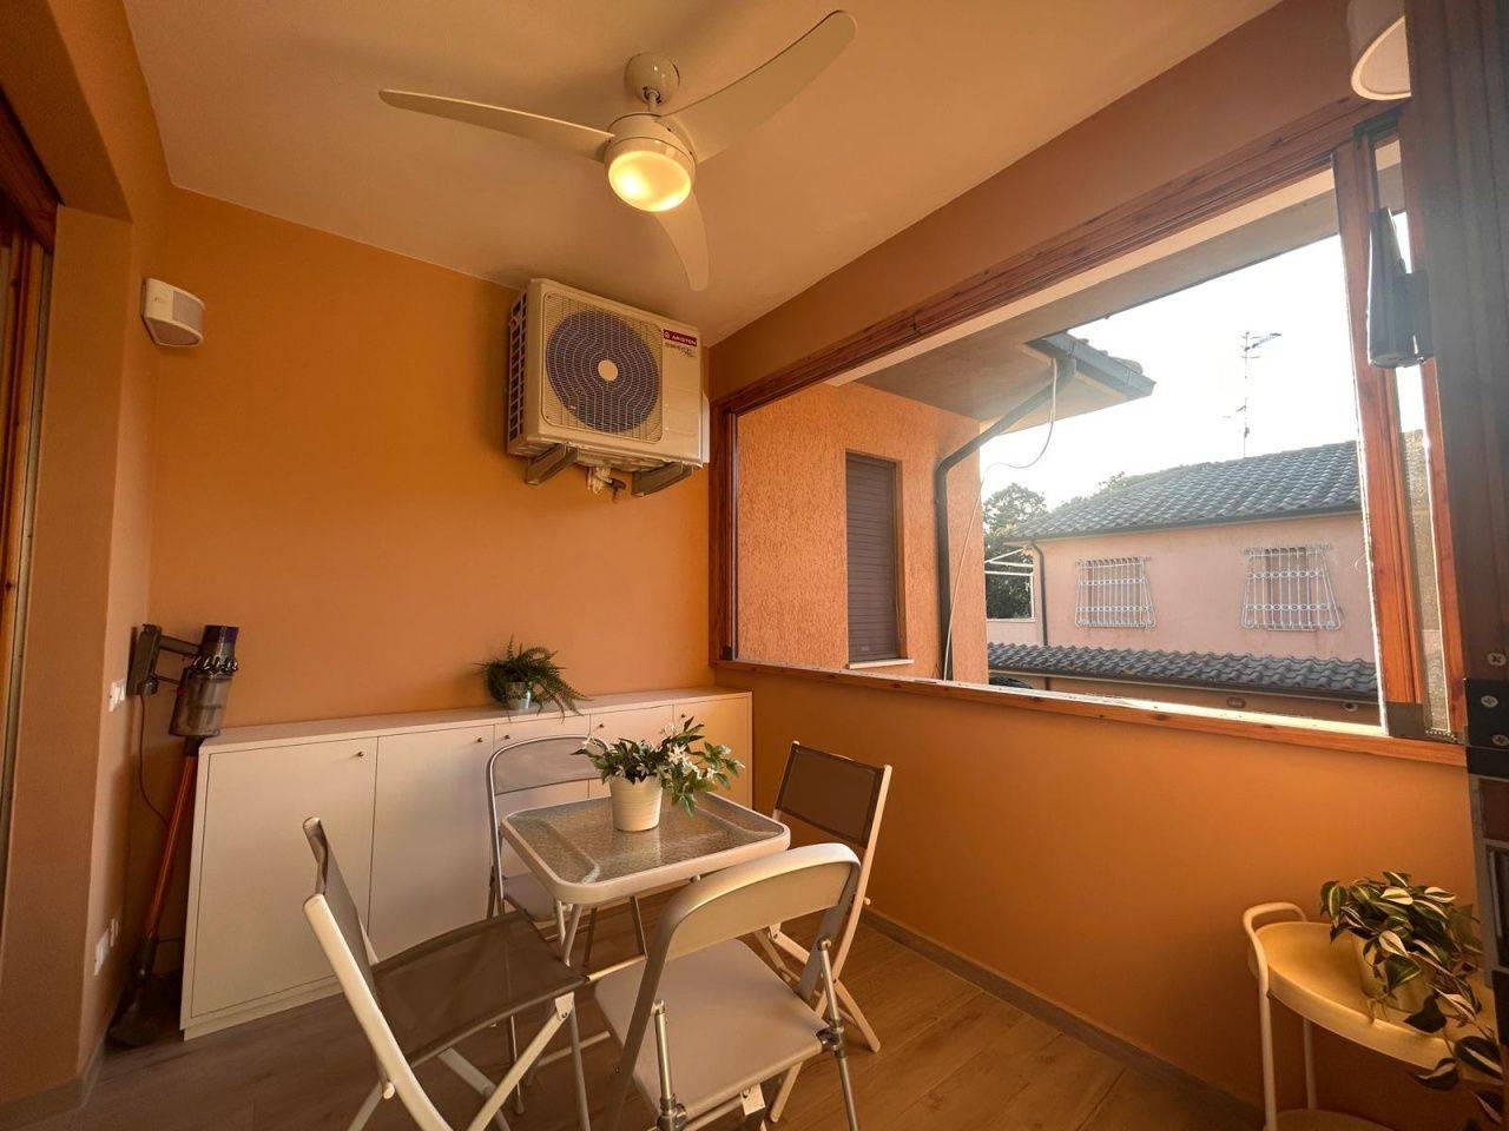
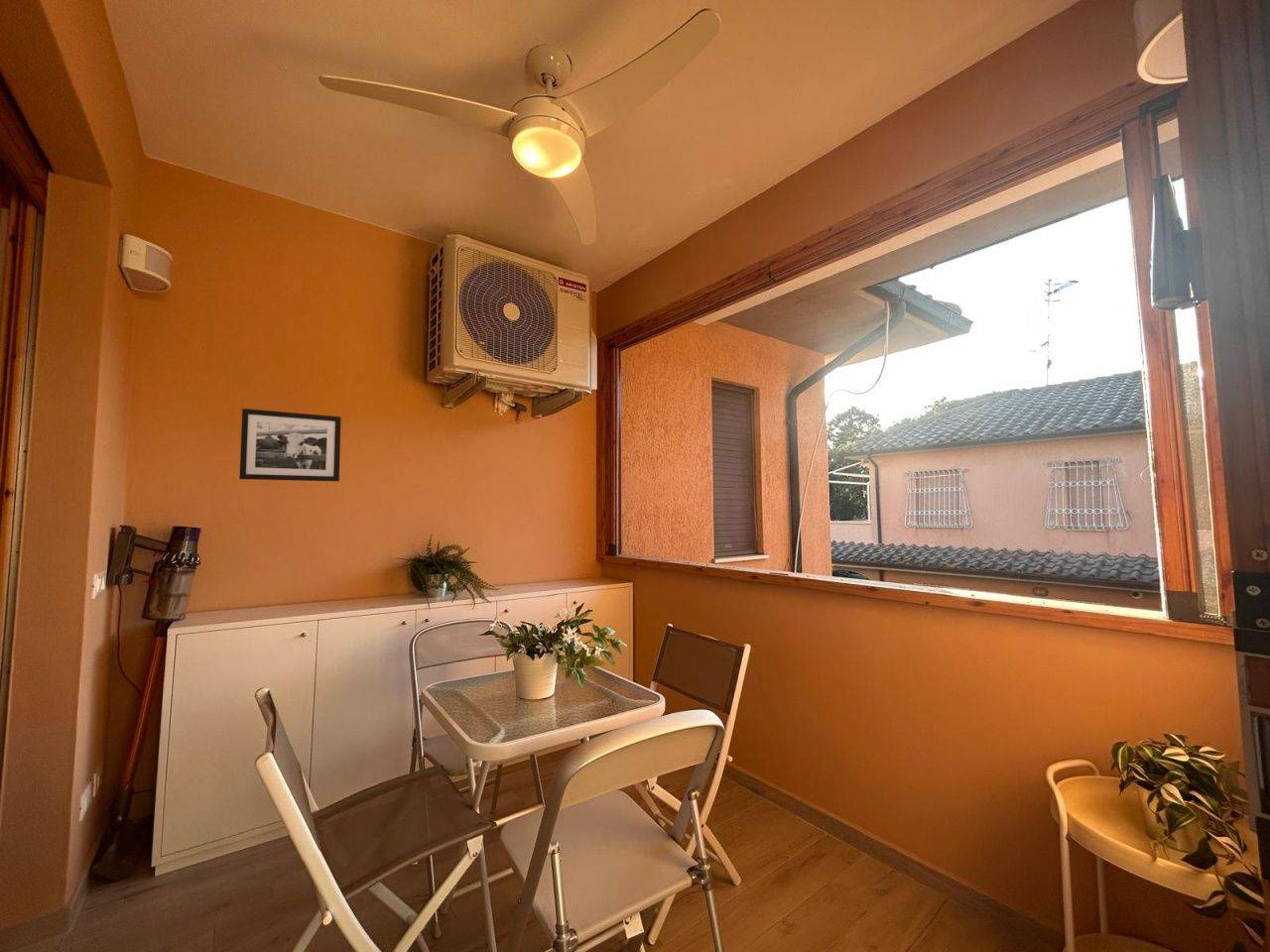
+ picture frame (292, 446)
